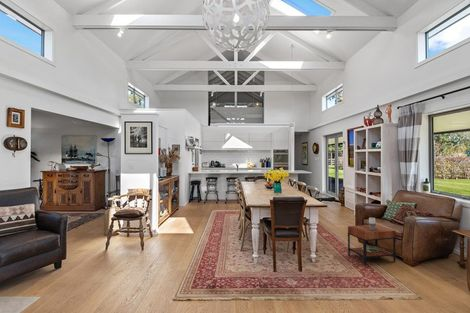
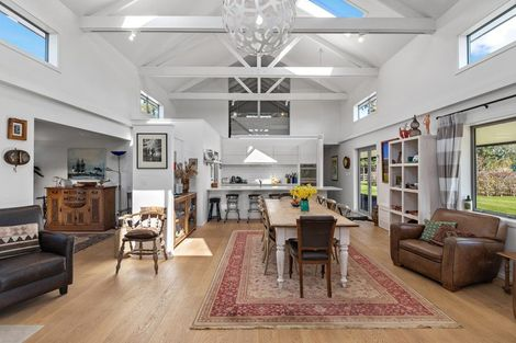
- side table (371, 237)
